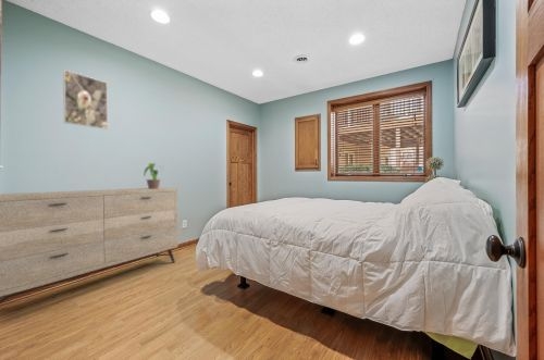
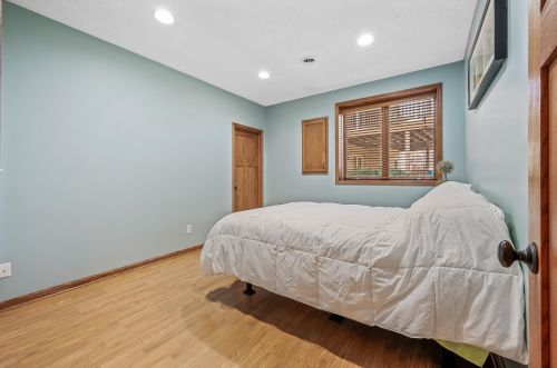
- potted plant (153, 175)
- dresser (96, 236)
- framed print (86, 101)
